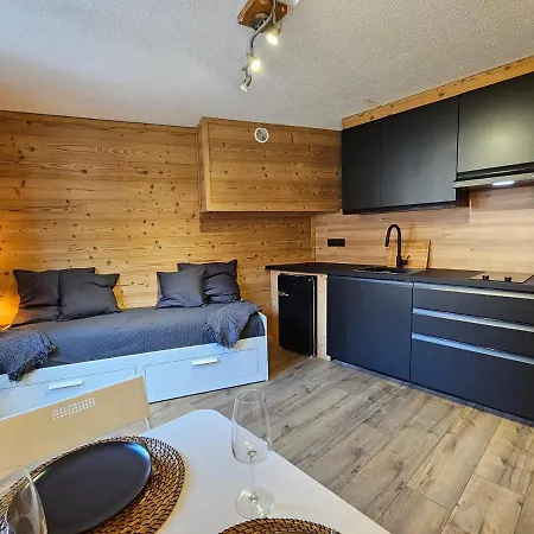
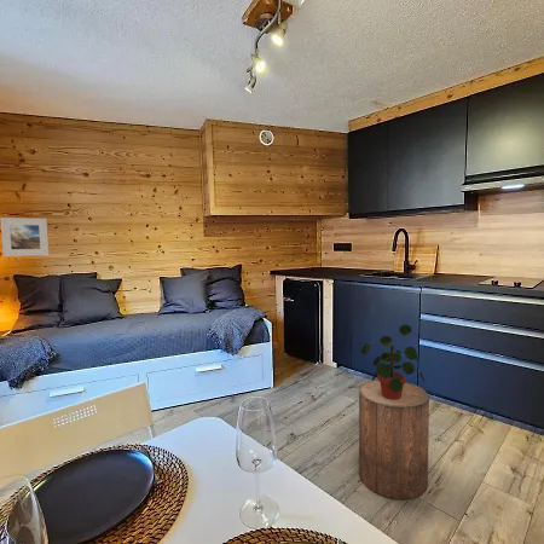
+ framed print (25, 237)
+ potted plant (392, 359)
+ stool (392, 434)
